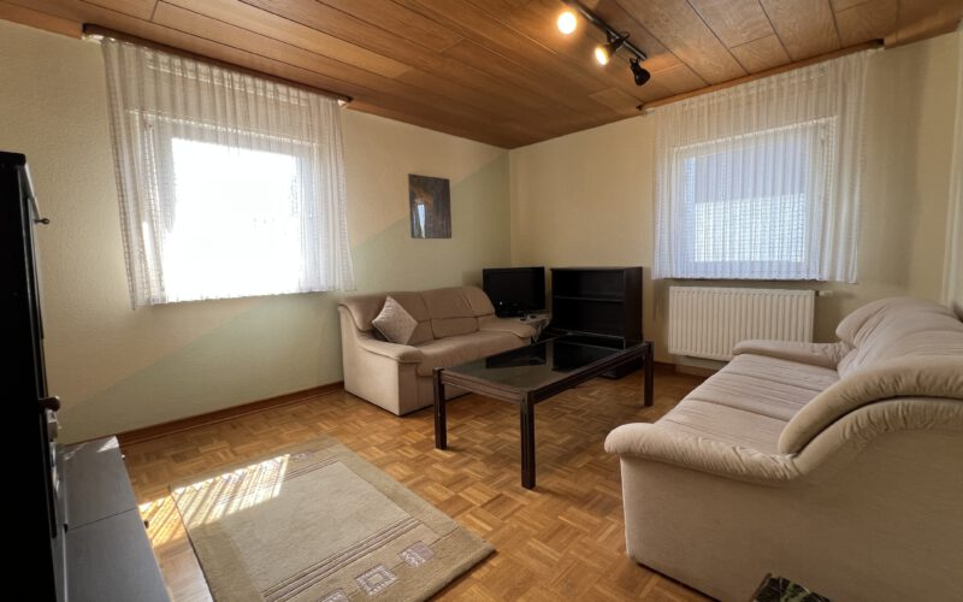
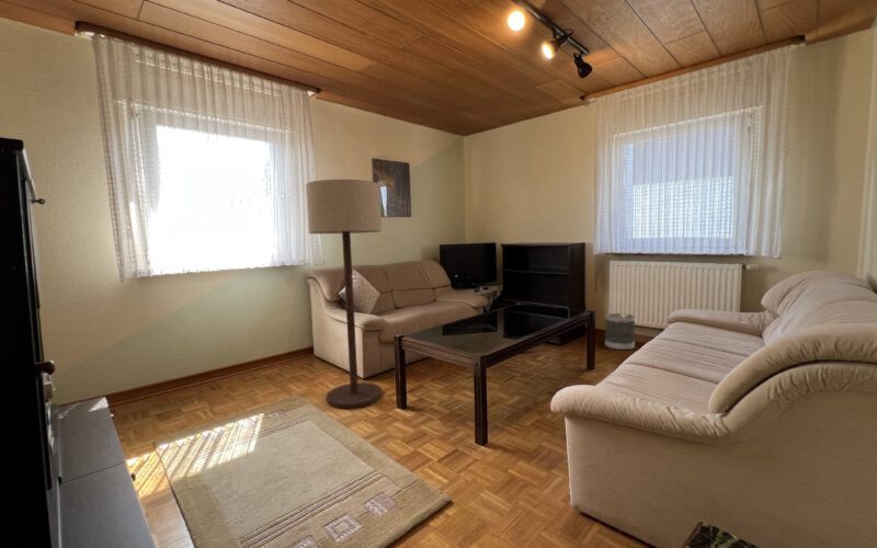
+ floor lamp (349, 293)
+ wastebasket (619, 331)
